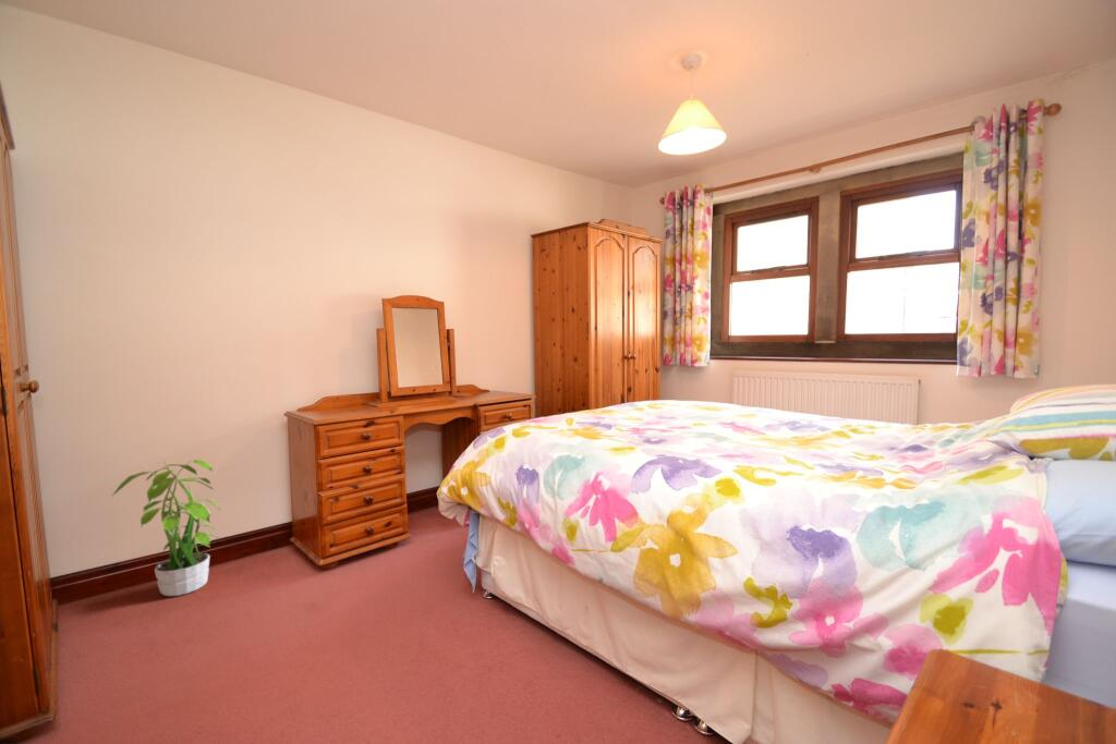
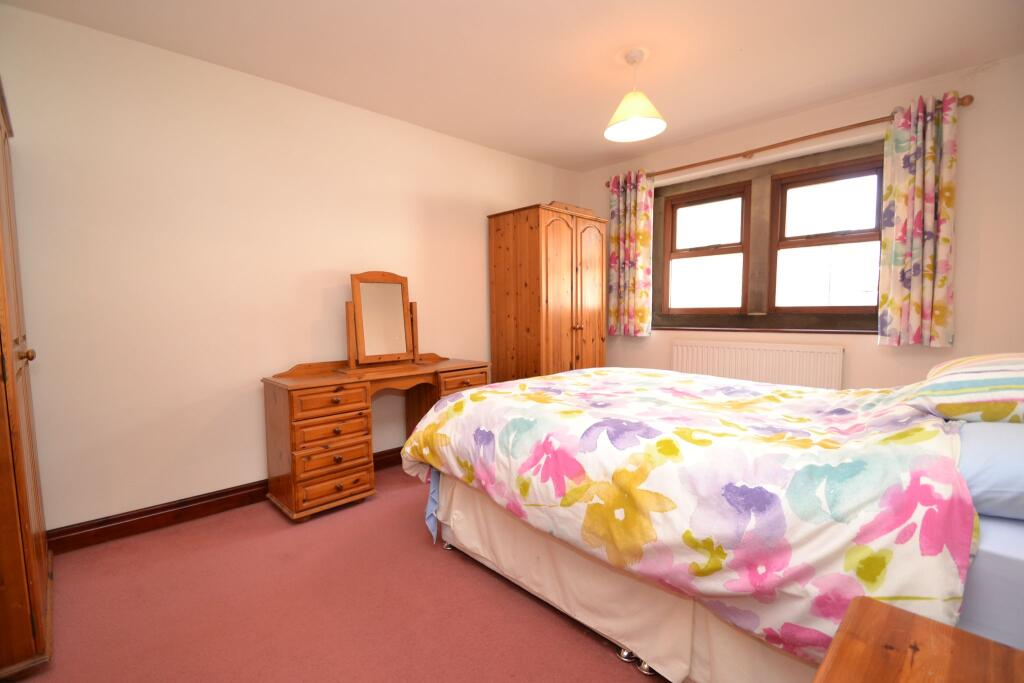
- potted plant (170, 527)
